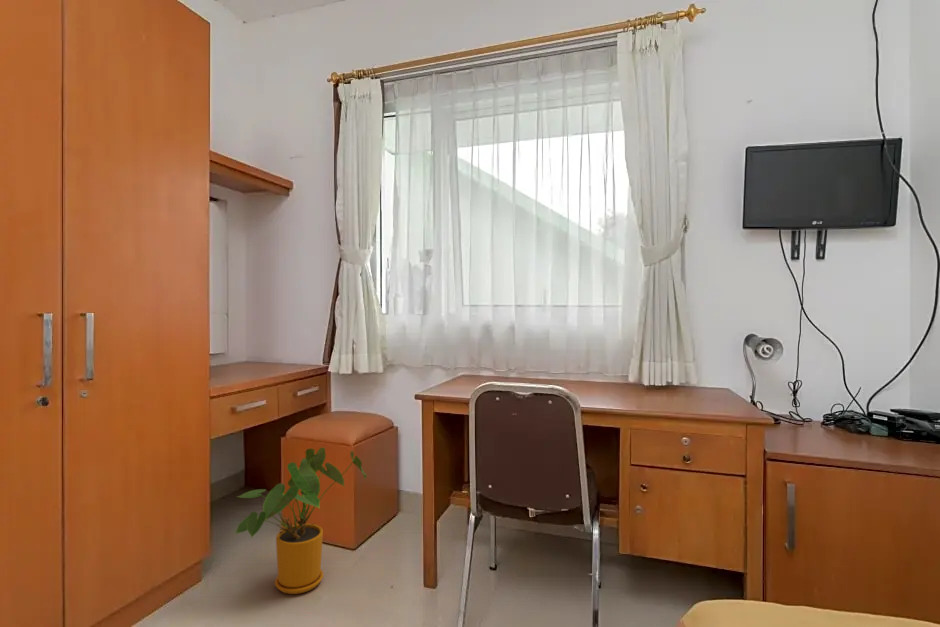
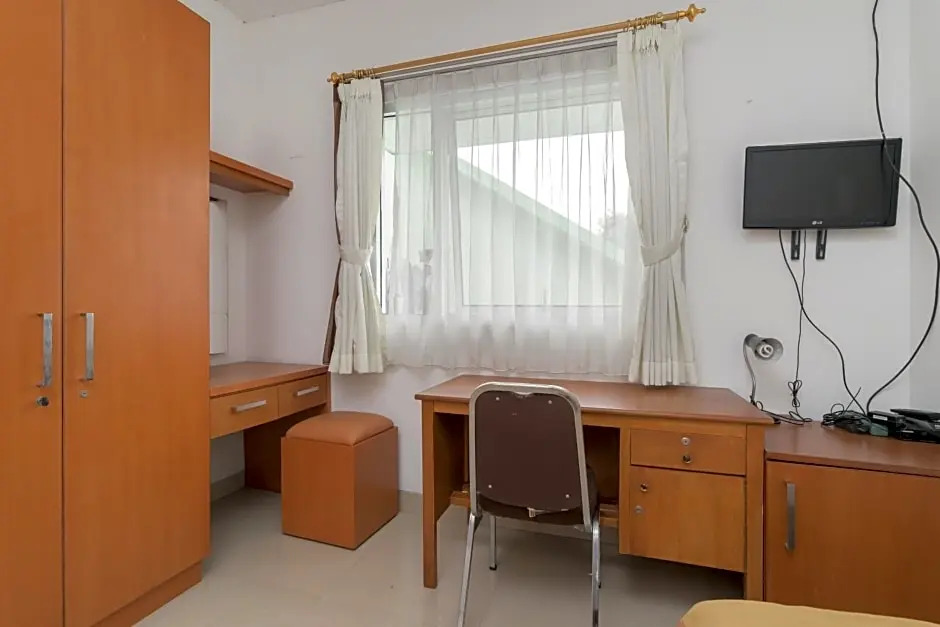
- house plant (300, 518)
